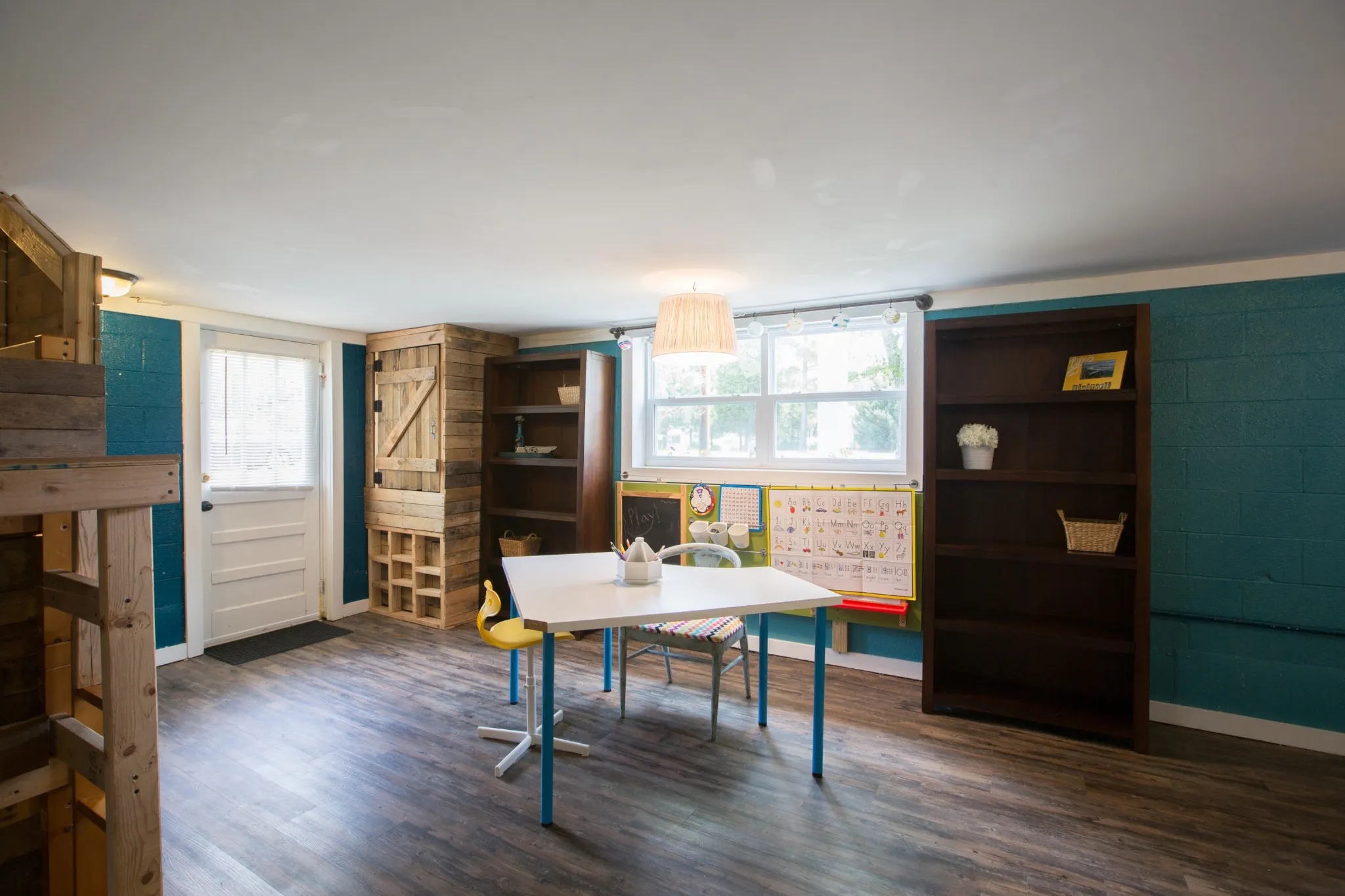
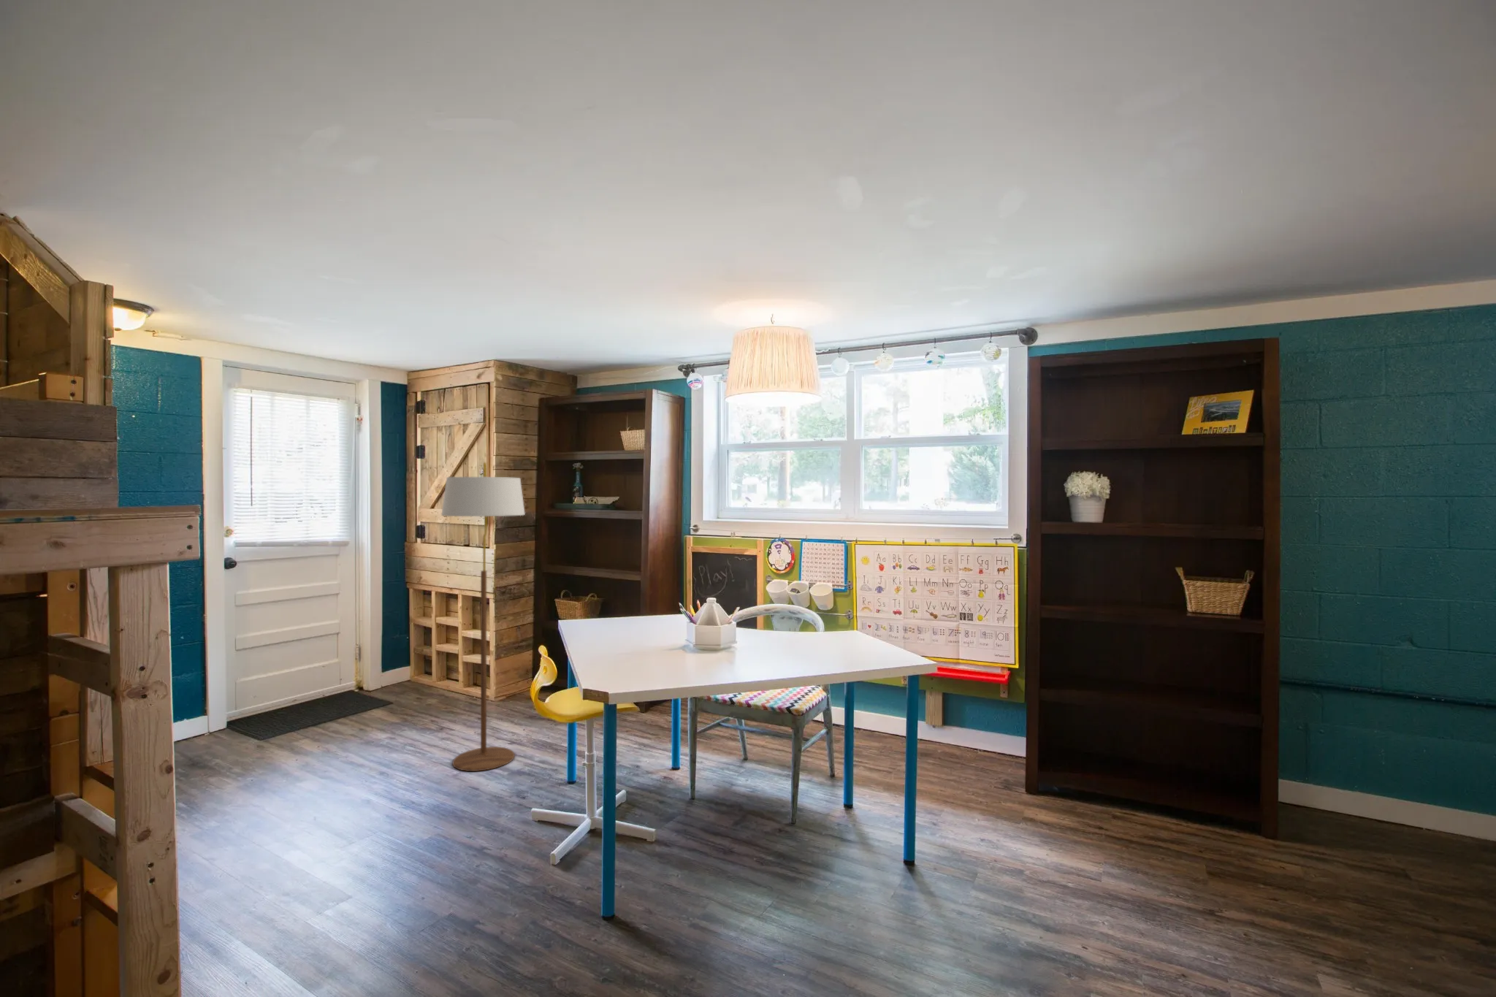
+ floor lamp (484, 610)
